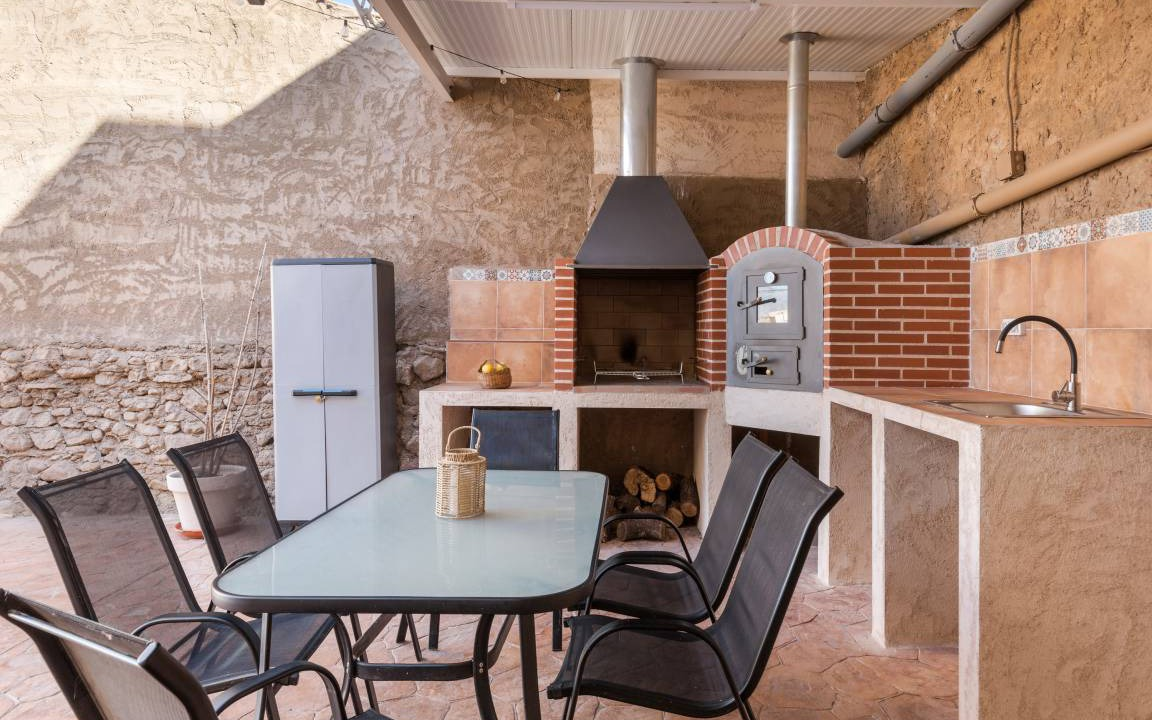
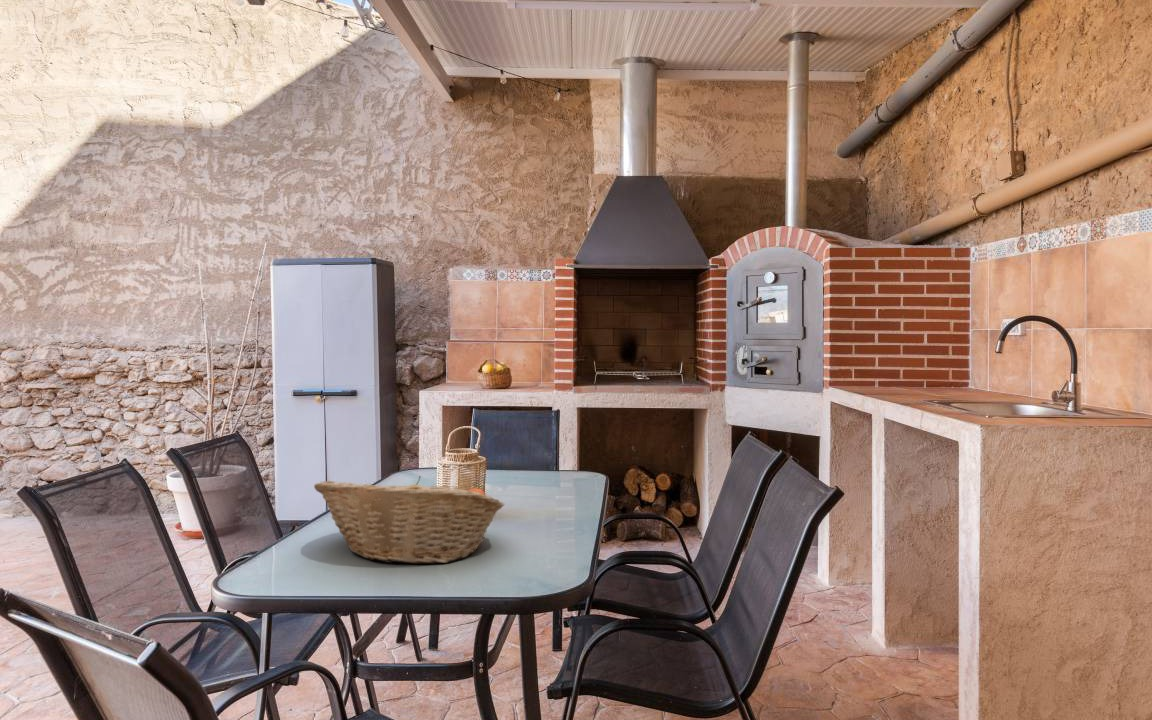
+ fruit basket (410, 510)
